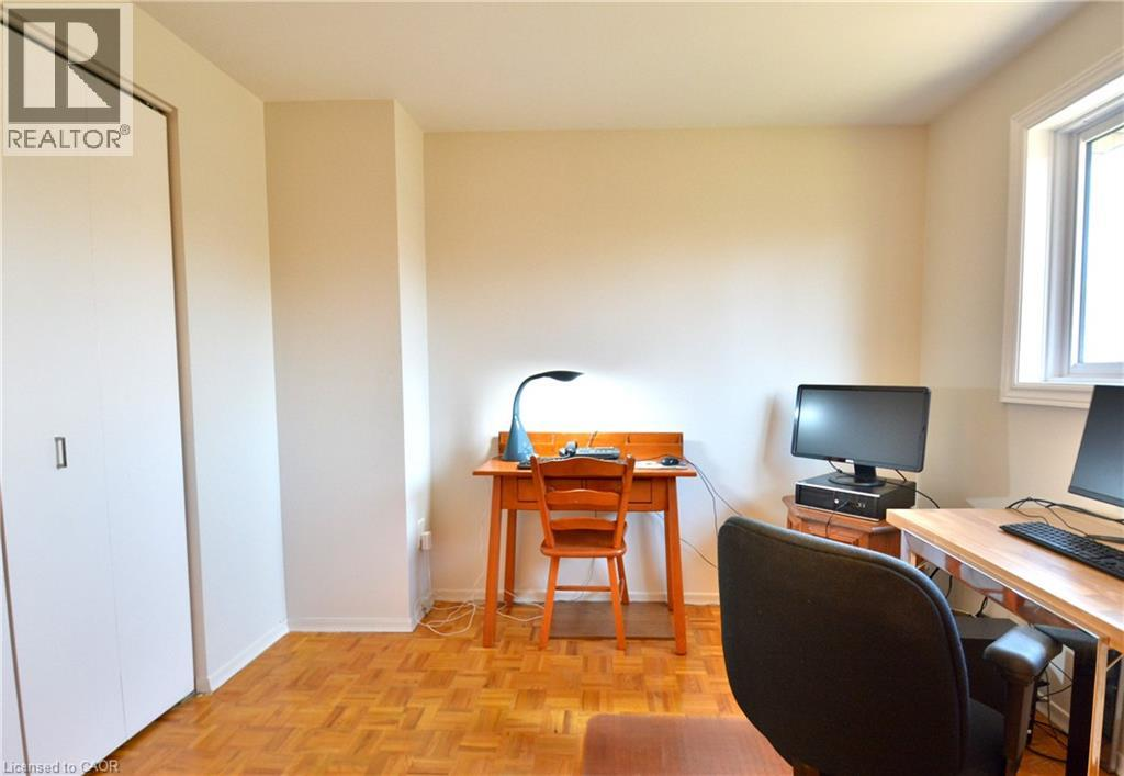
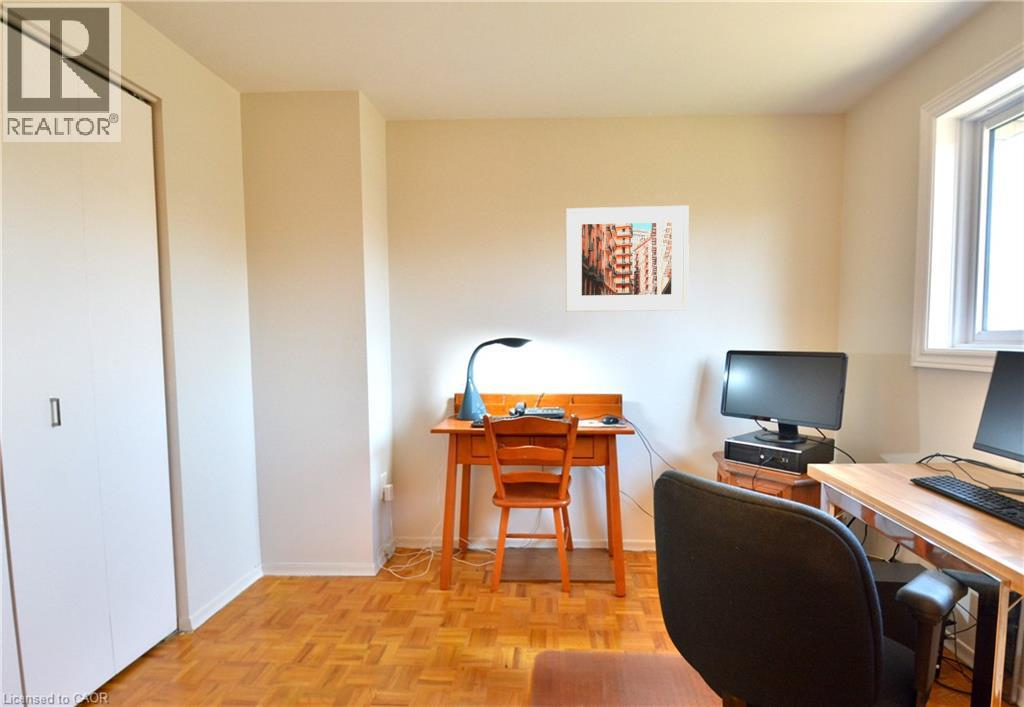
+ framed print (626, 259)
